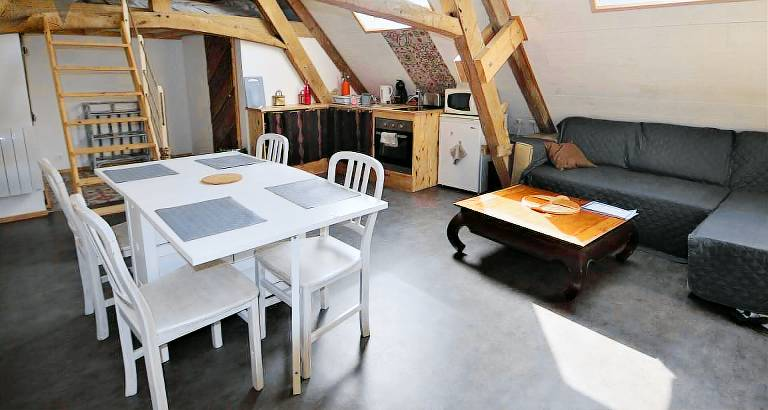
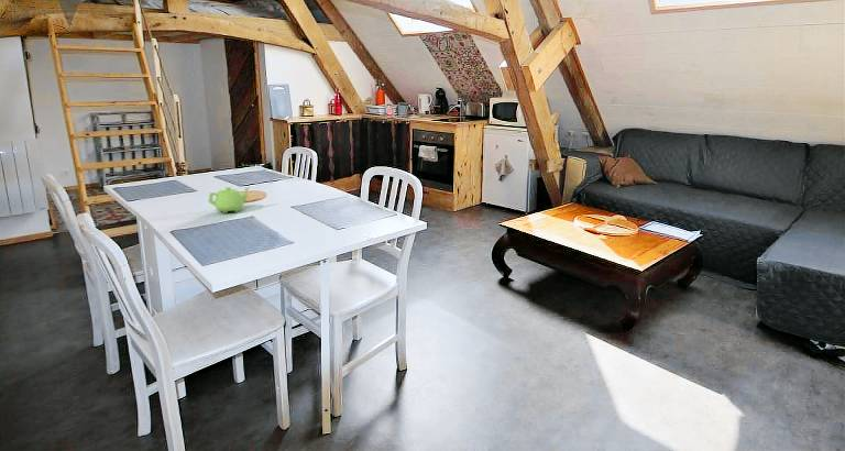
+ teapot (230, 199)
